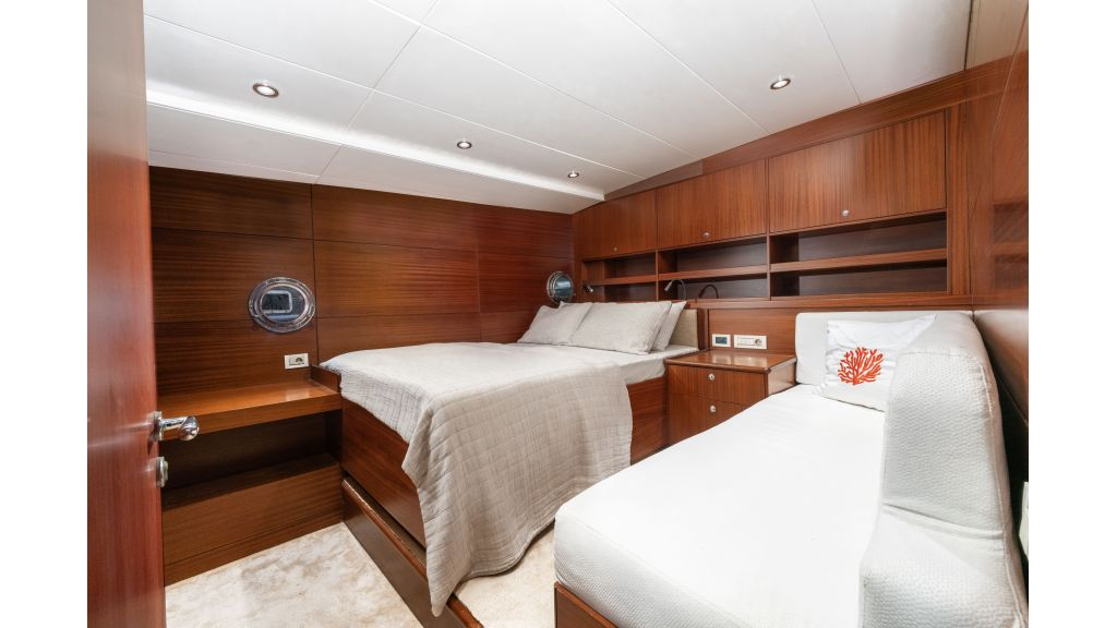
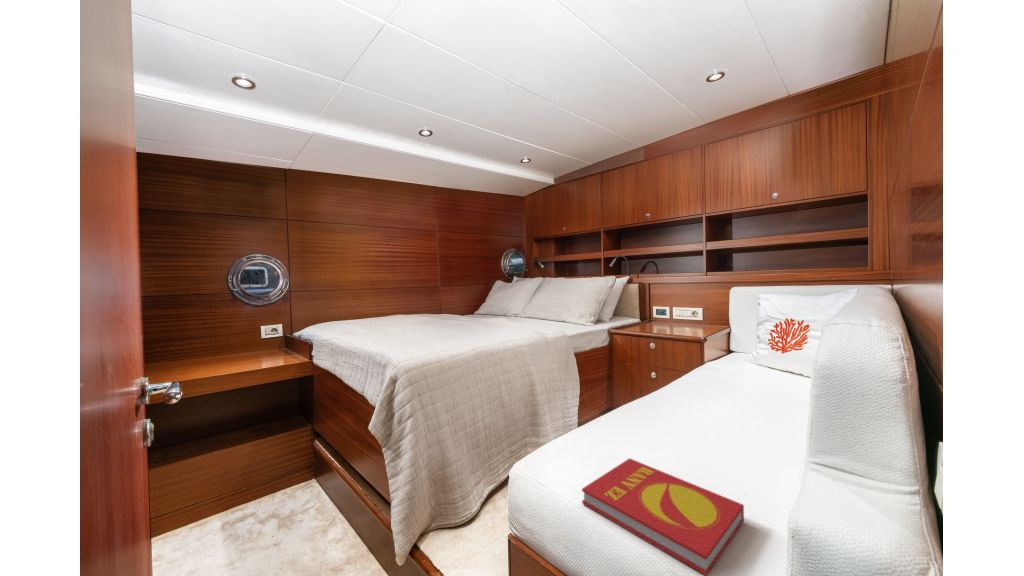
+ book (659, 503)
